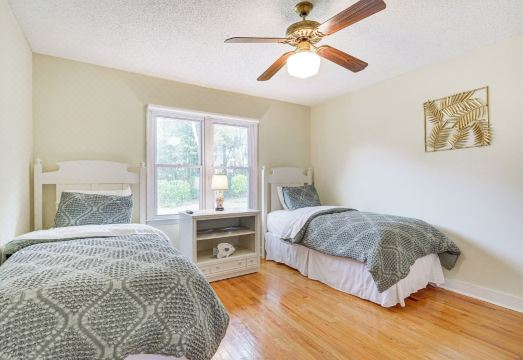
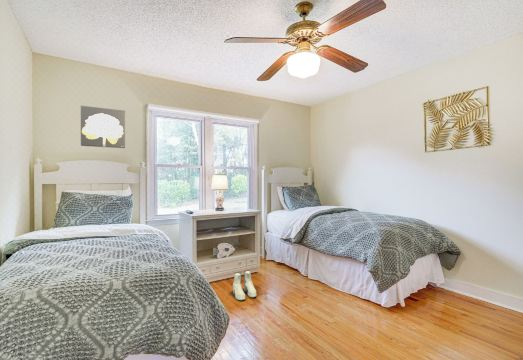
+ wall art (103, 127)
+ boots (244, 284)
